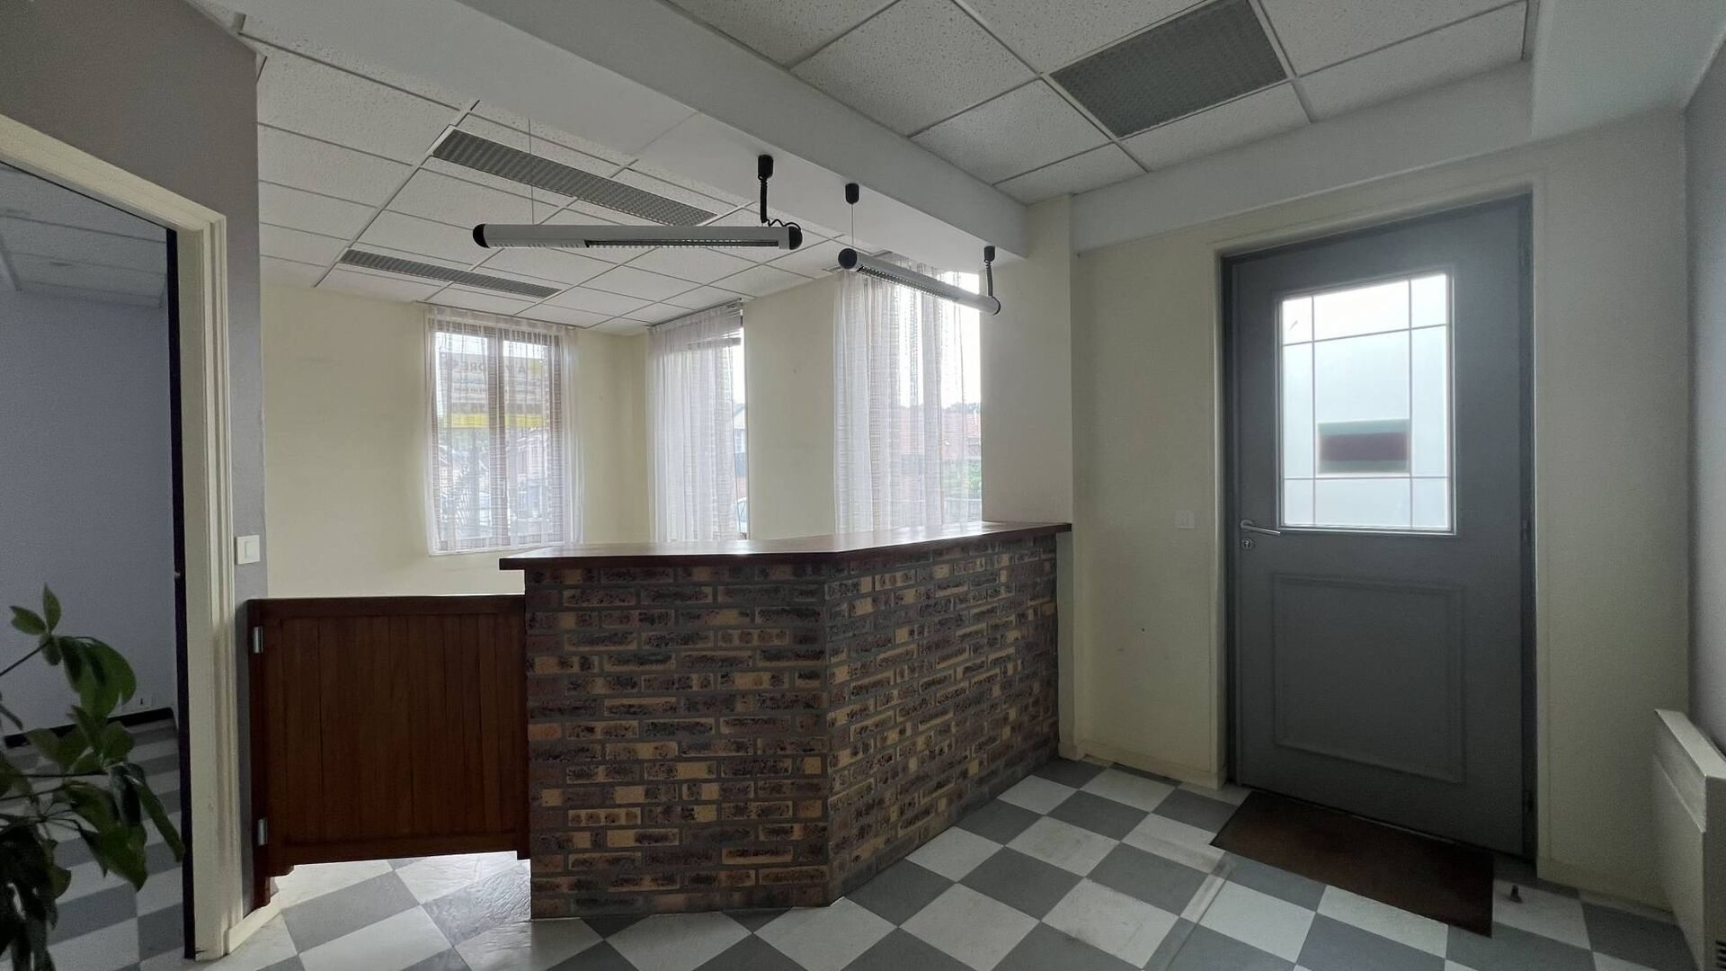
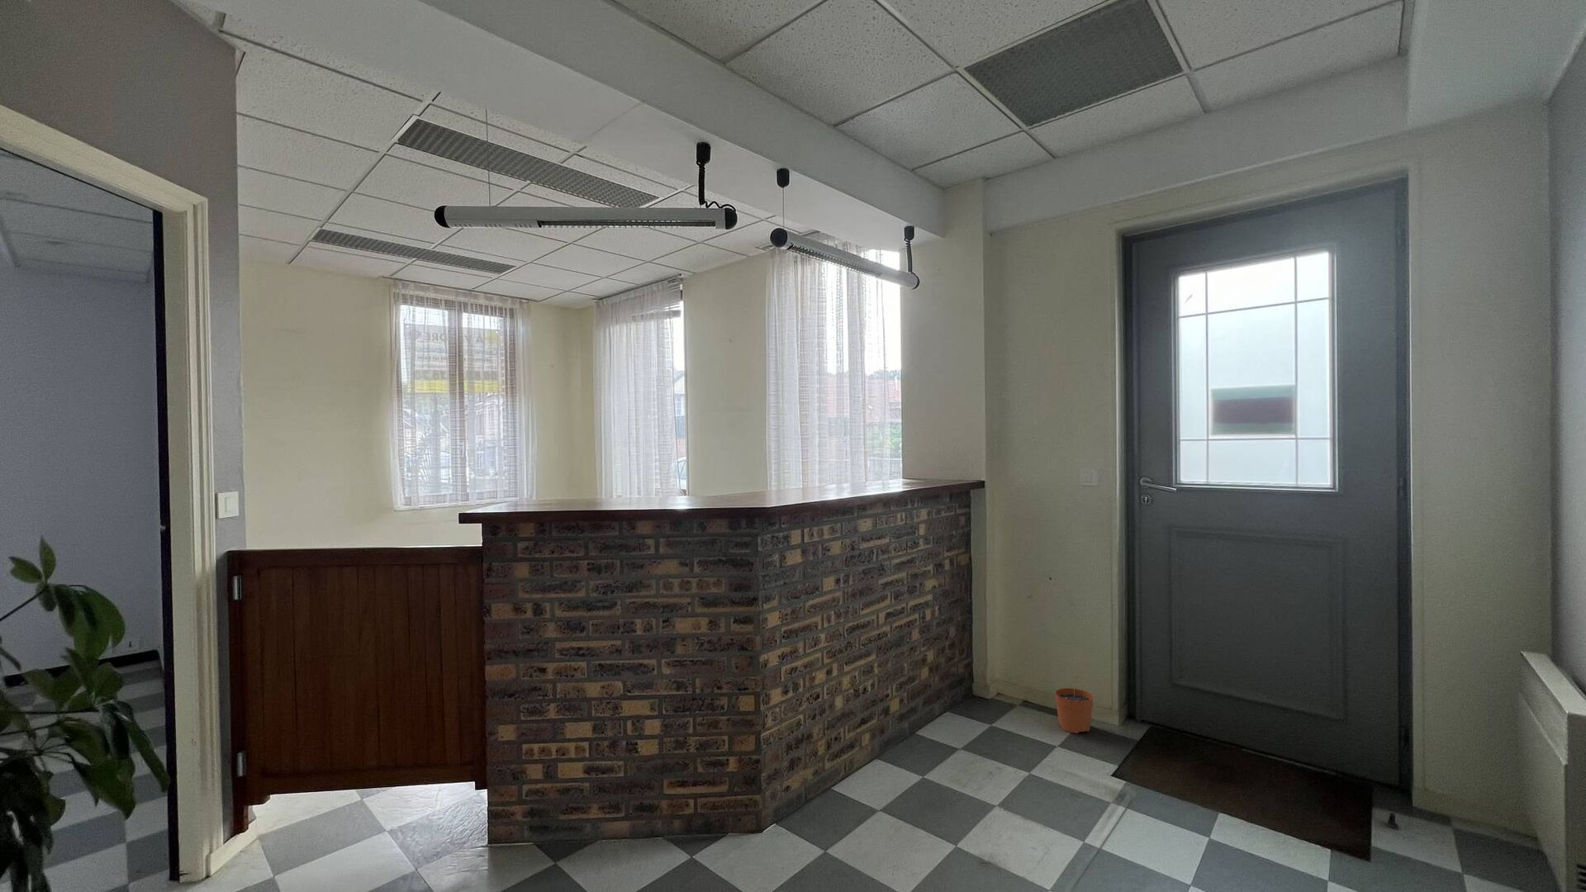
+ plant pot (1074, 702)
